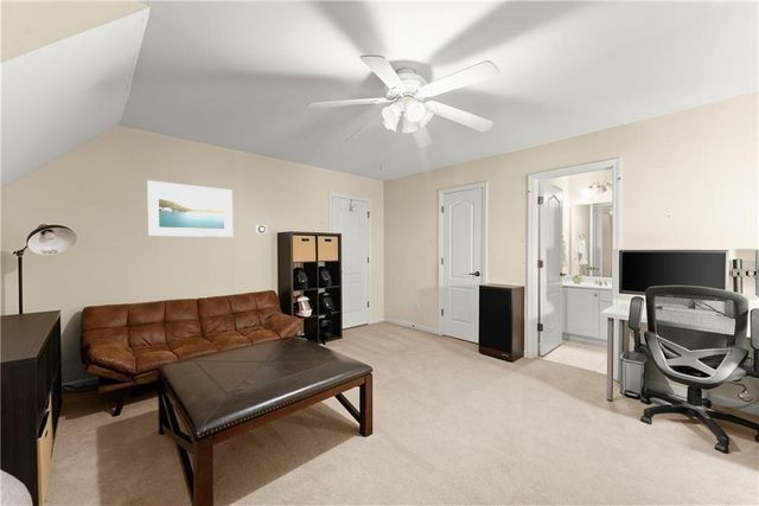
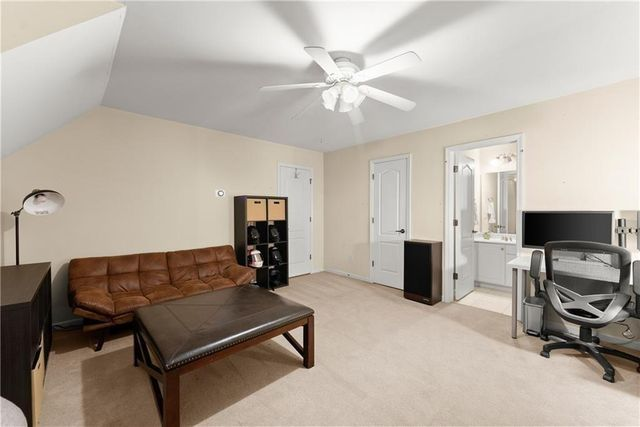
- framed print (193, 211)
